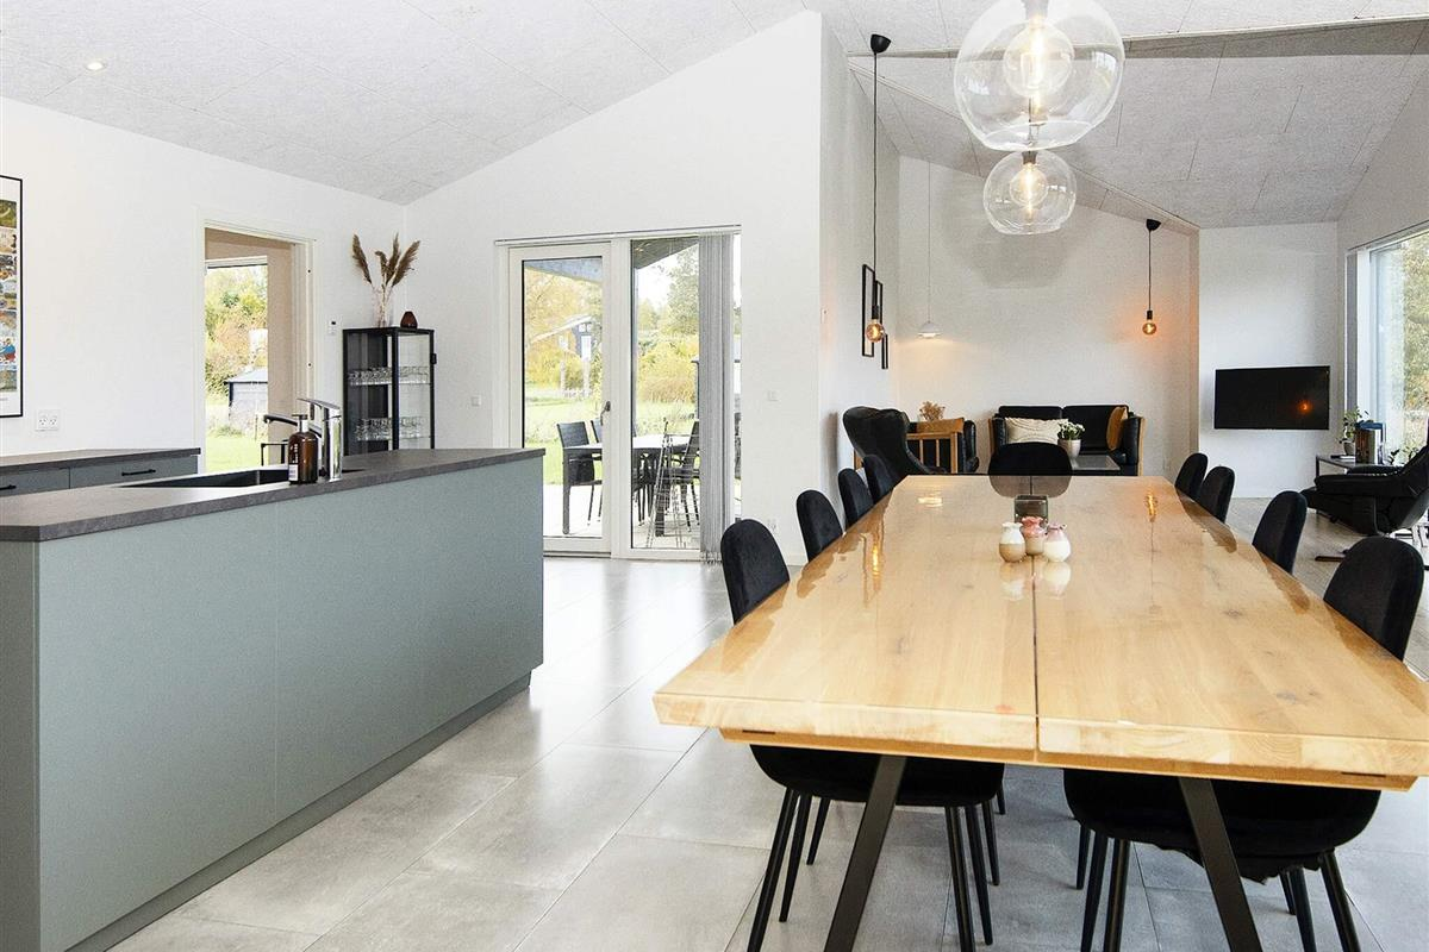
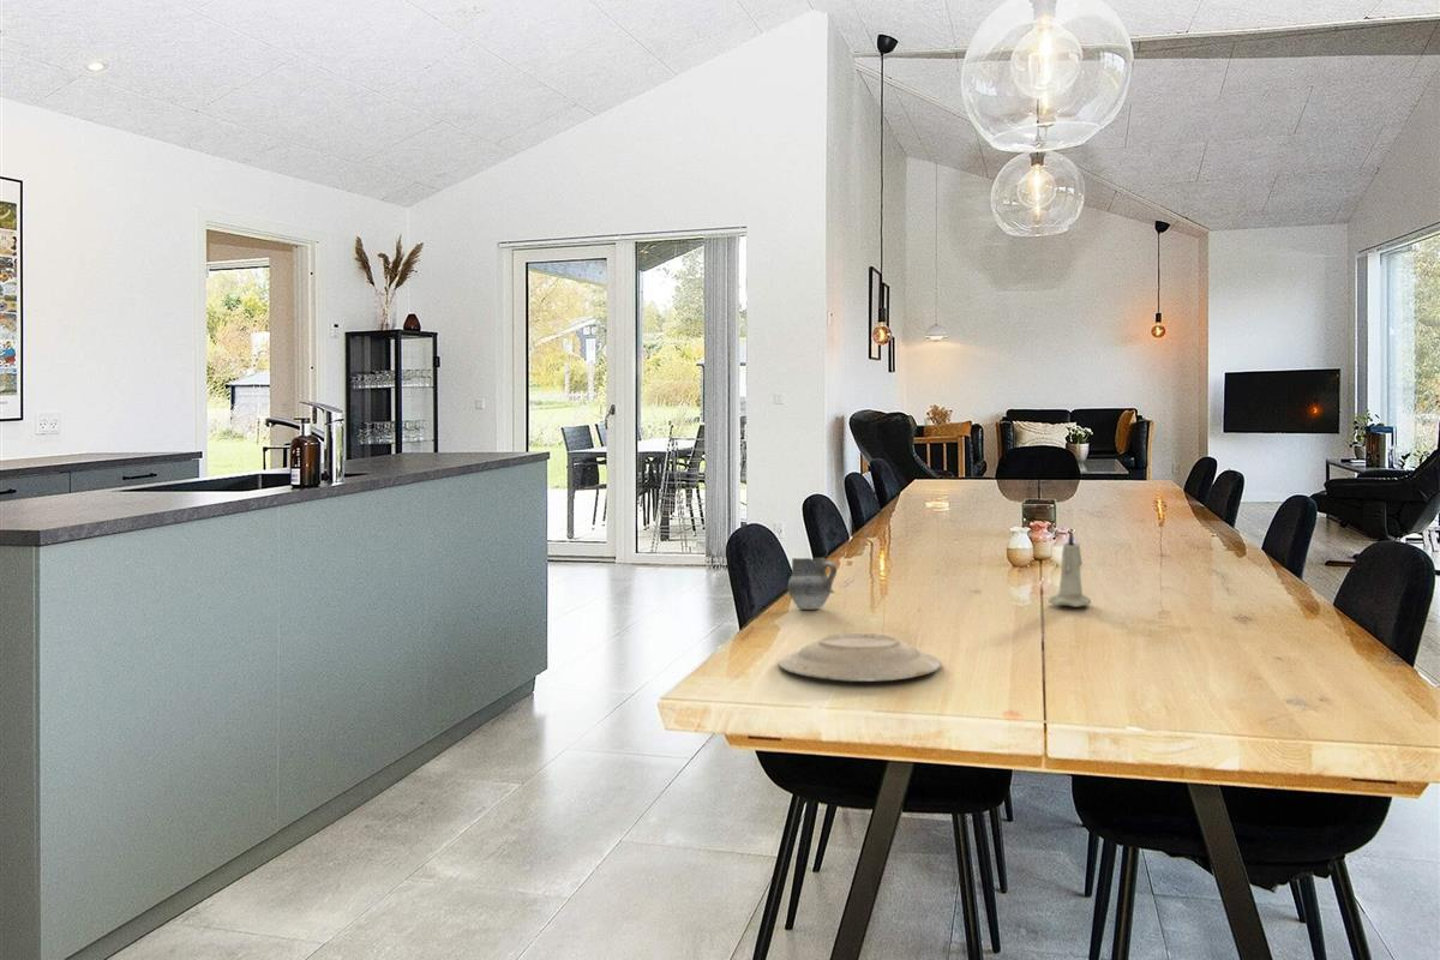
+ candle (1070, 565)
+ plate (858, 652)
+ cup (812, 582)
